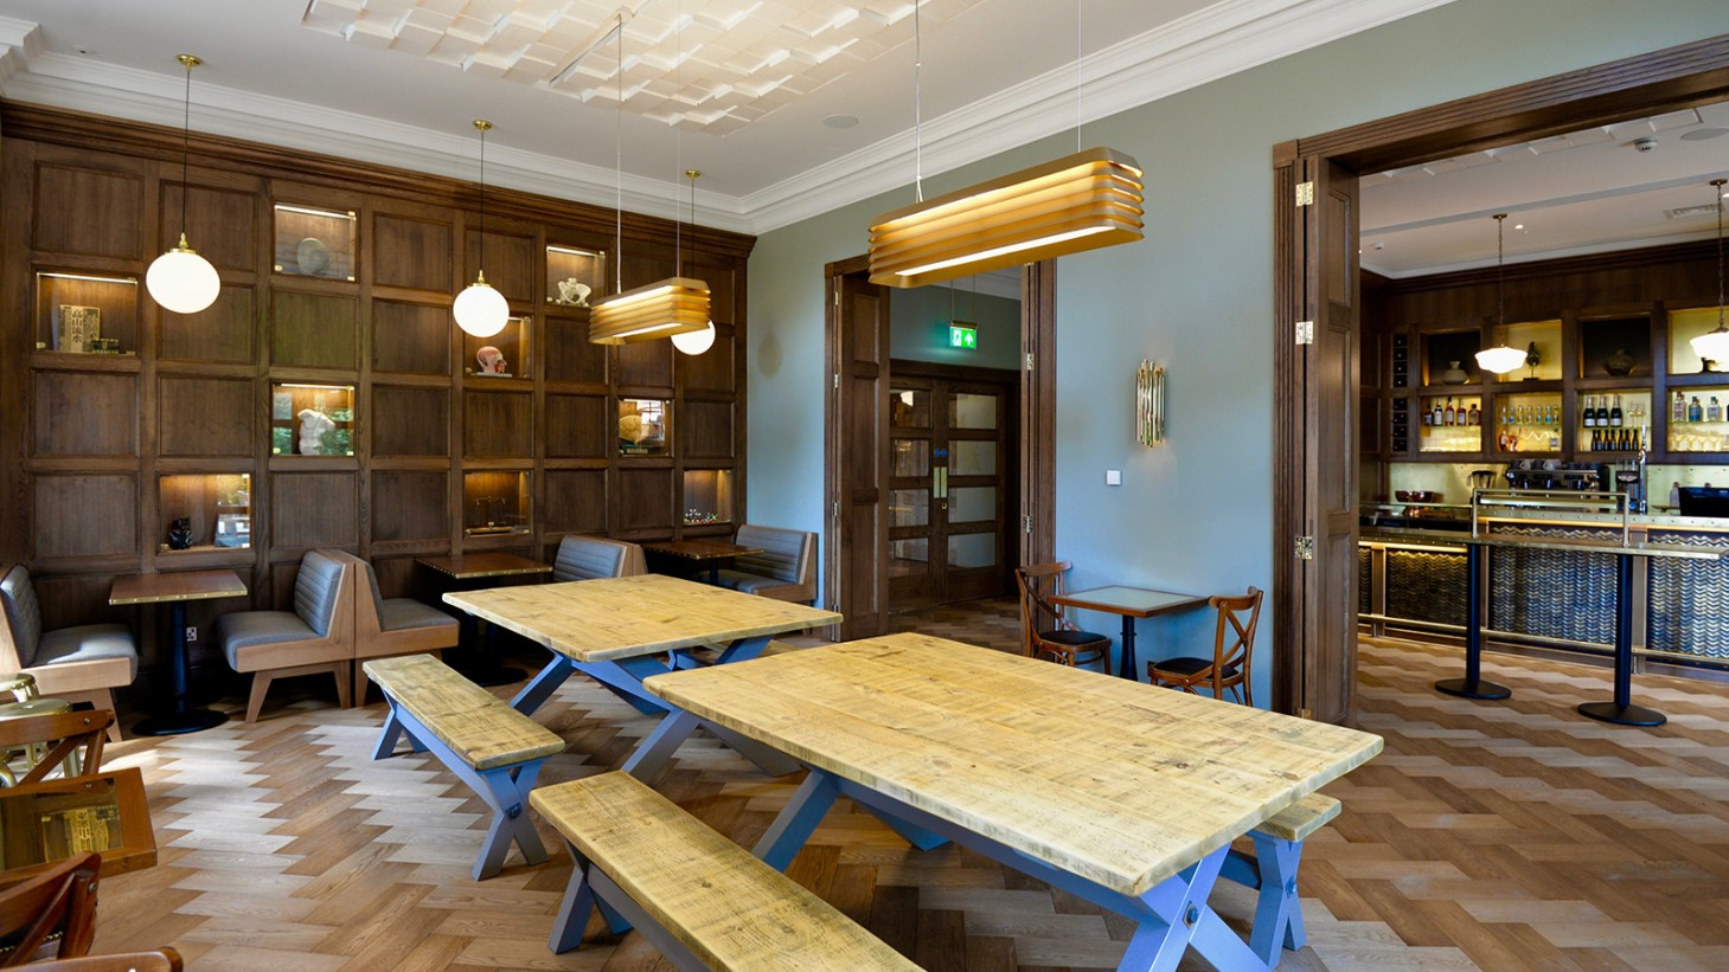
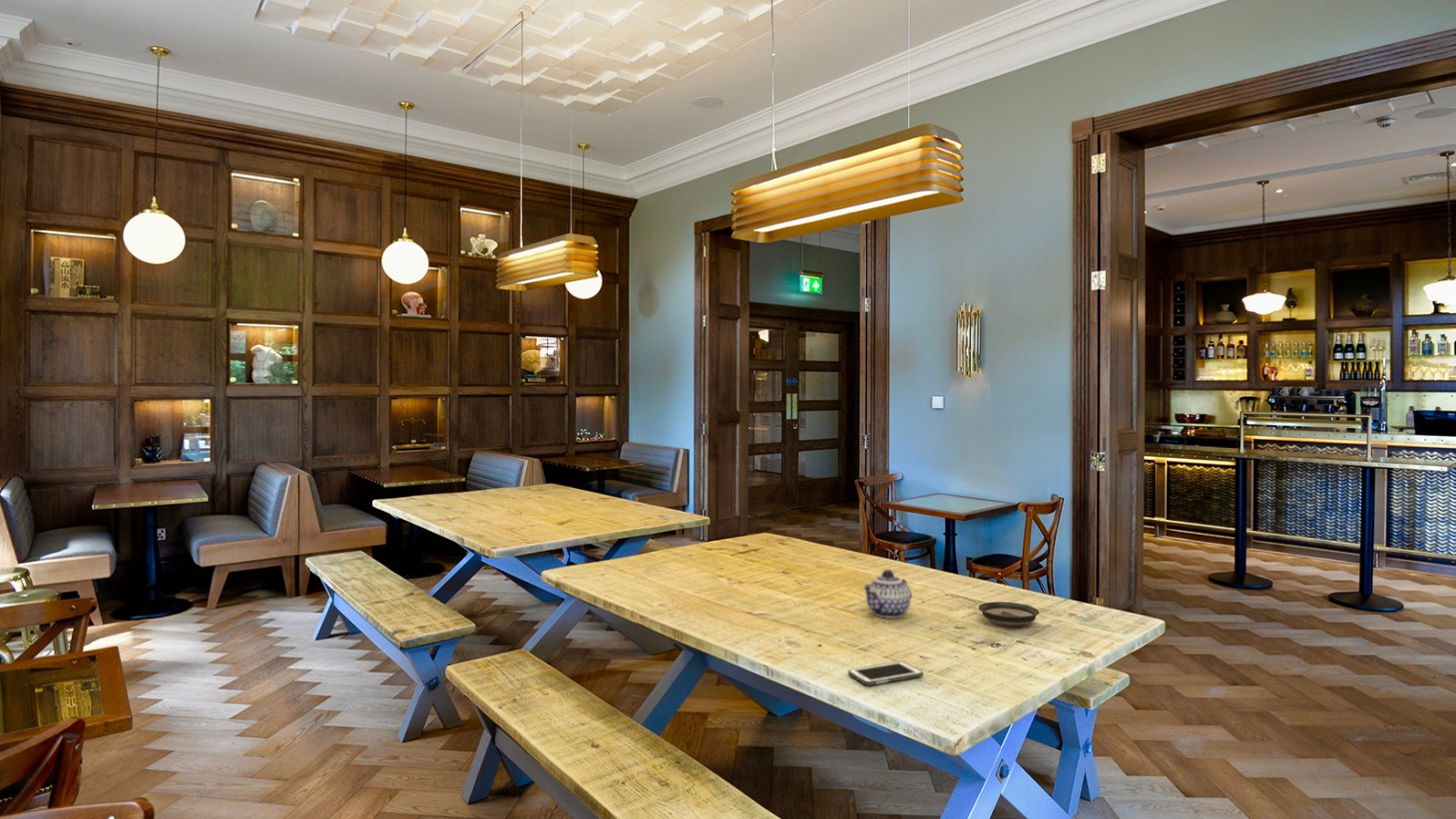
+ teapot (887, 592)
+ cell phone (885, 672)
+ saucer (1008, 615)
